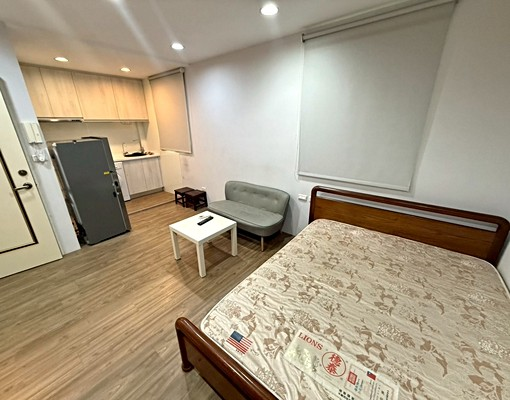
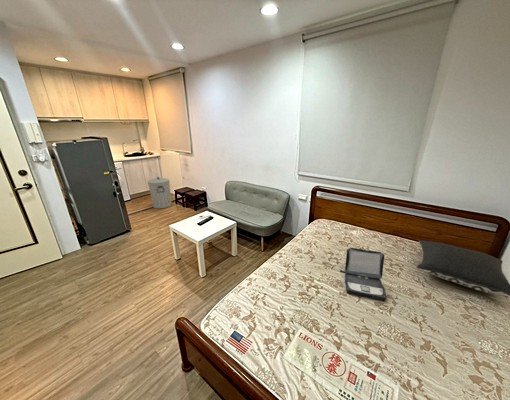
+ trash can (160, 191)
+ pillow (459, 264)
+ laptop (364, 271)
